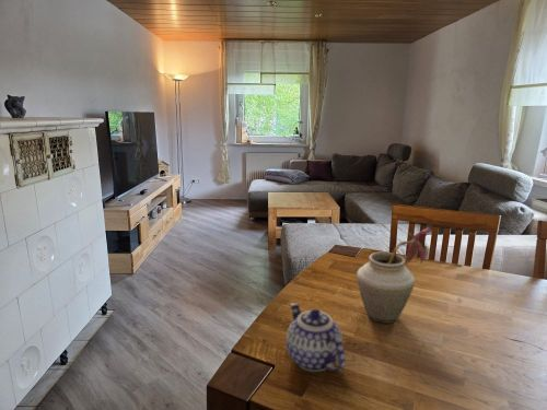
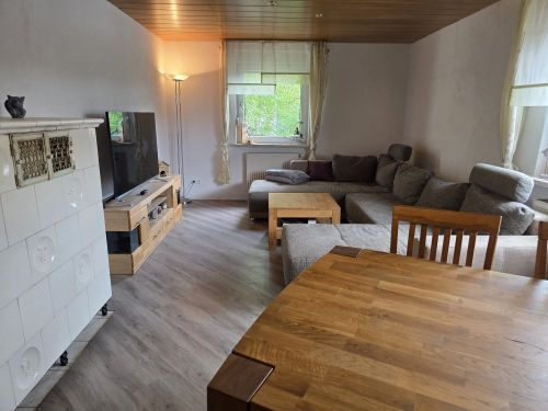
- teapot (314, 335)
- vase (393, 271)
